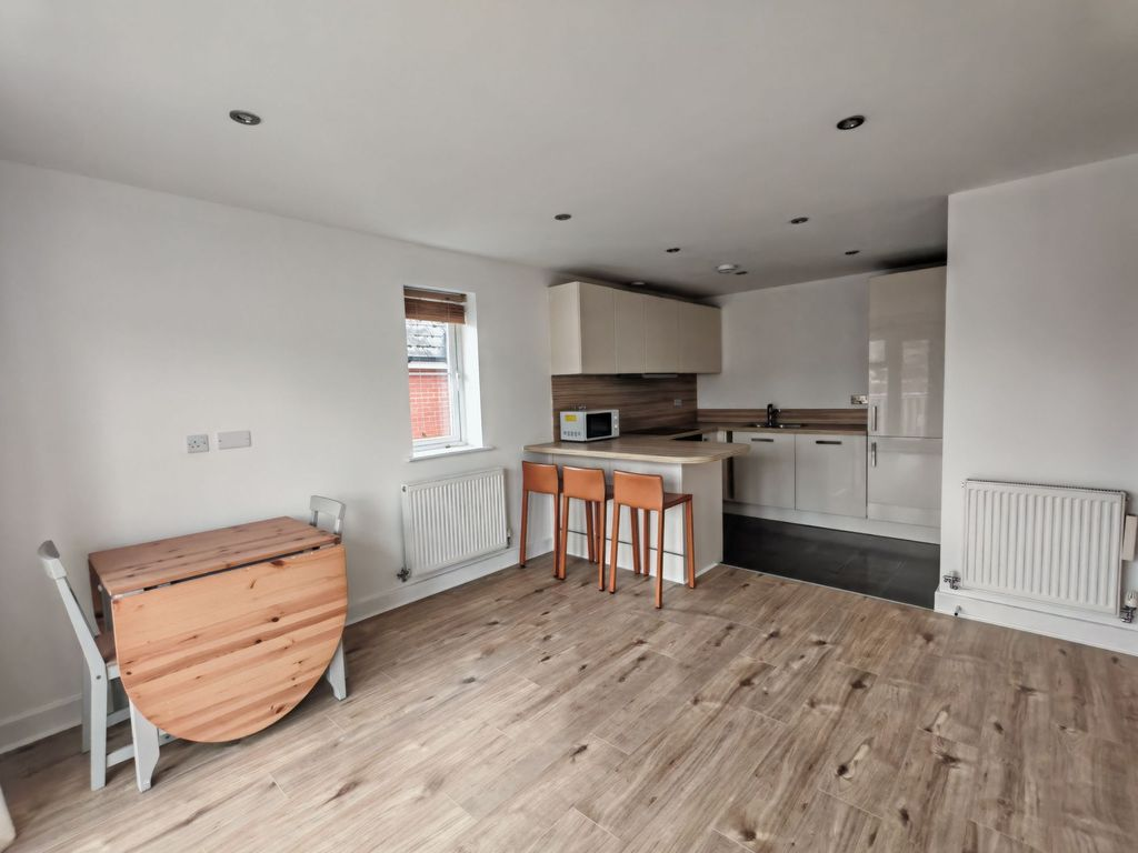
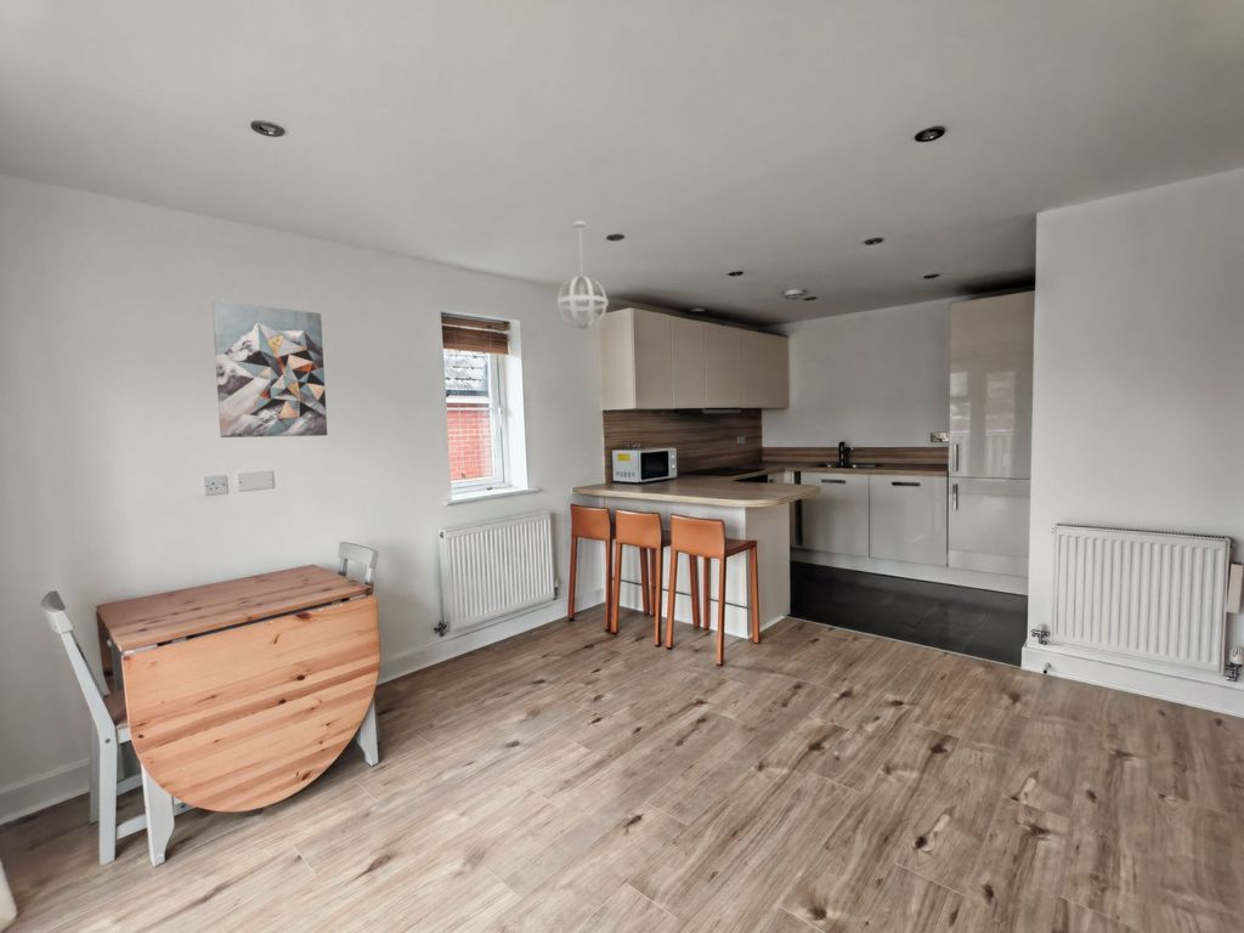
+ pendant light (581, 276)
+ wall art (272, 372)
